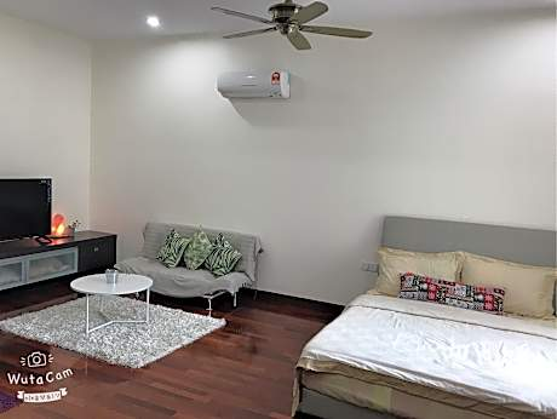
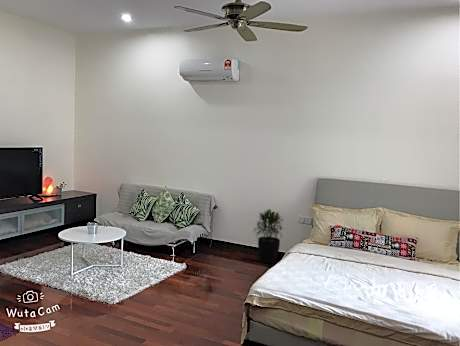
+ potted plant (267, 234)
